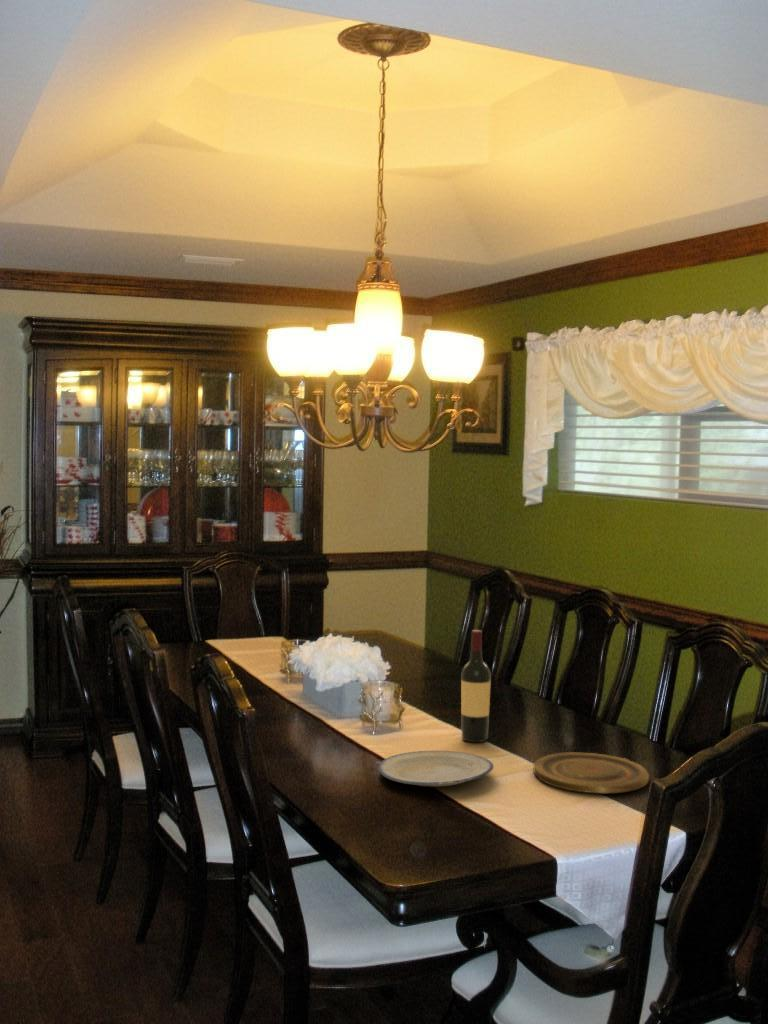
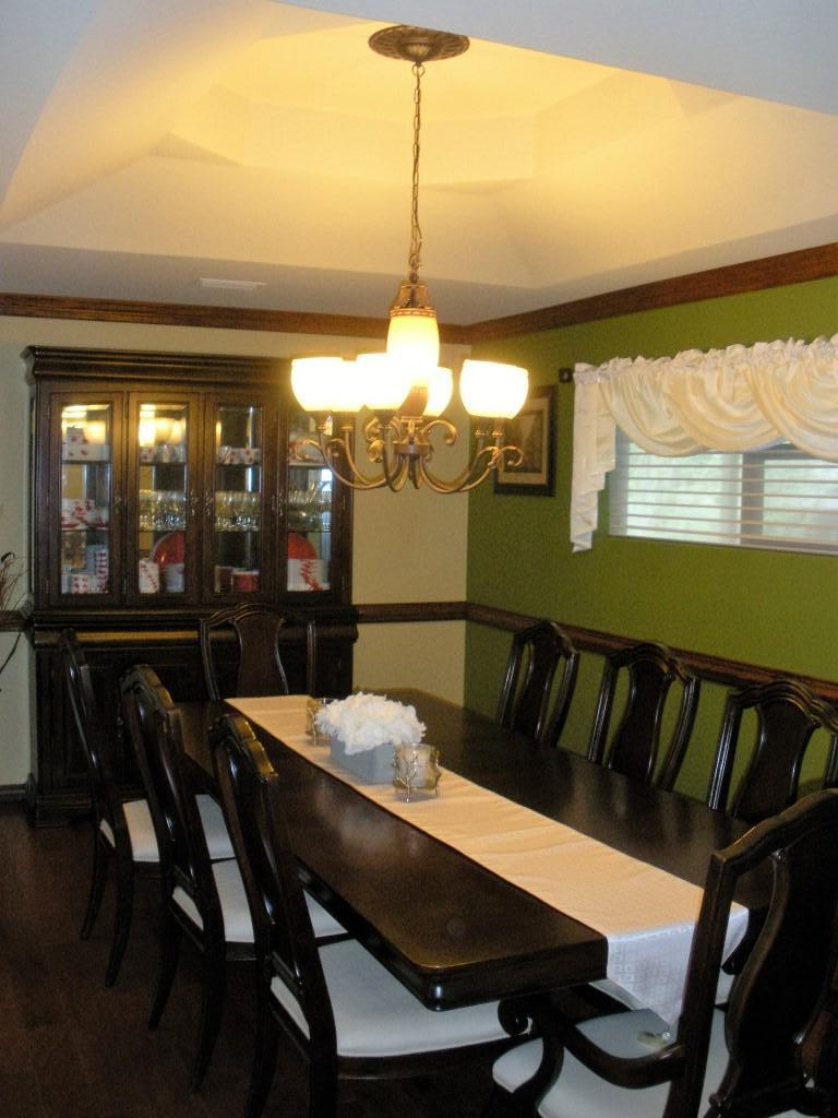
- plate (590, 771)
- plate (435, 769)
- wine bottle (475, 685)
